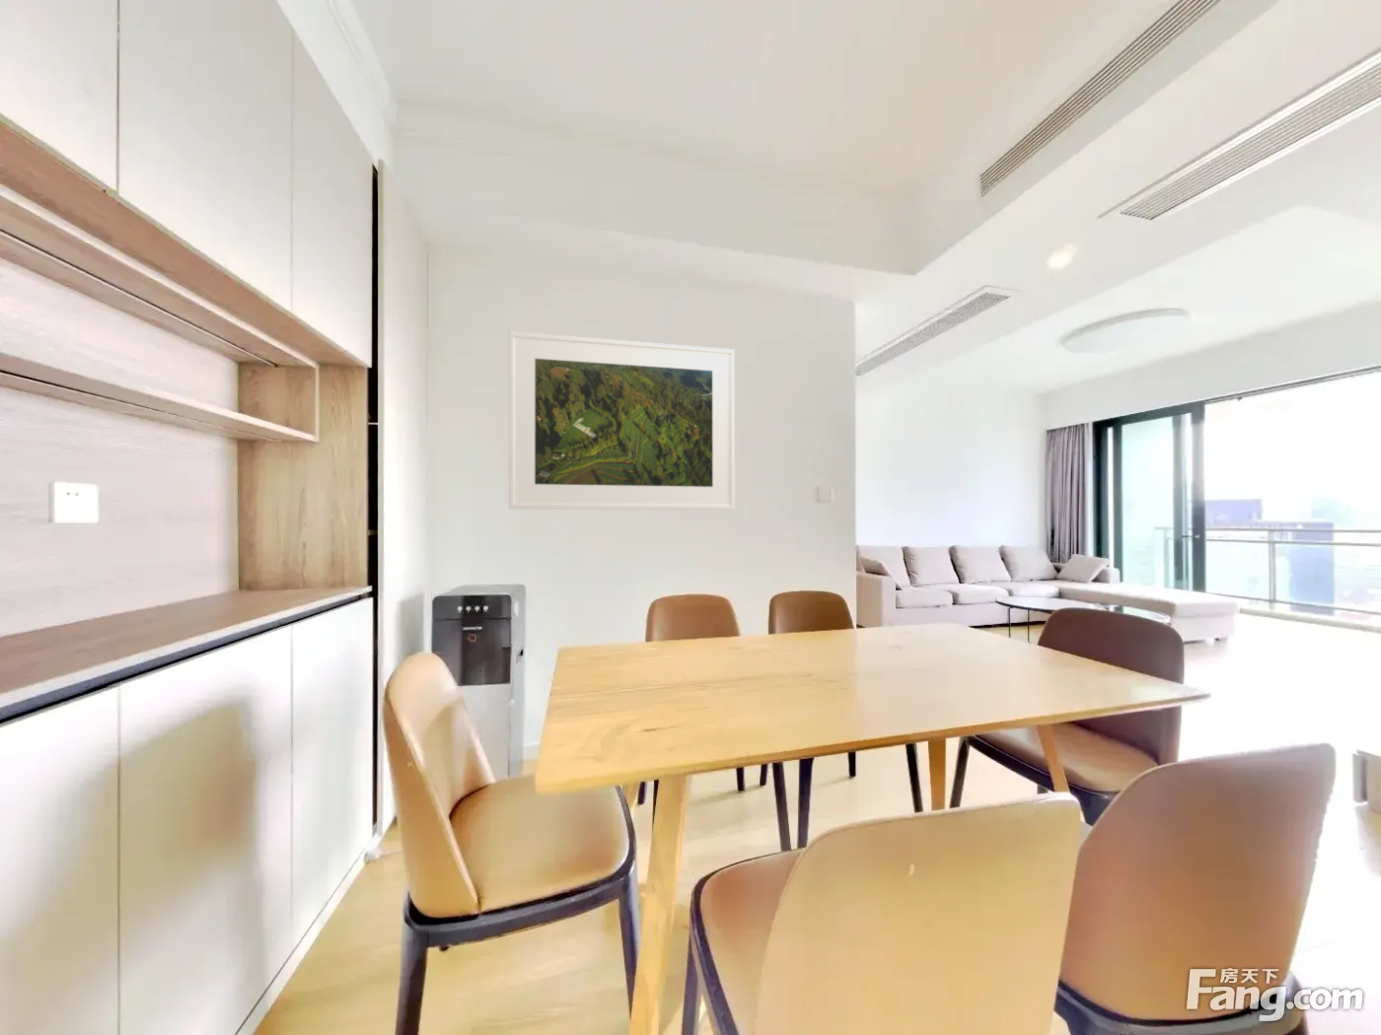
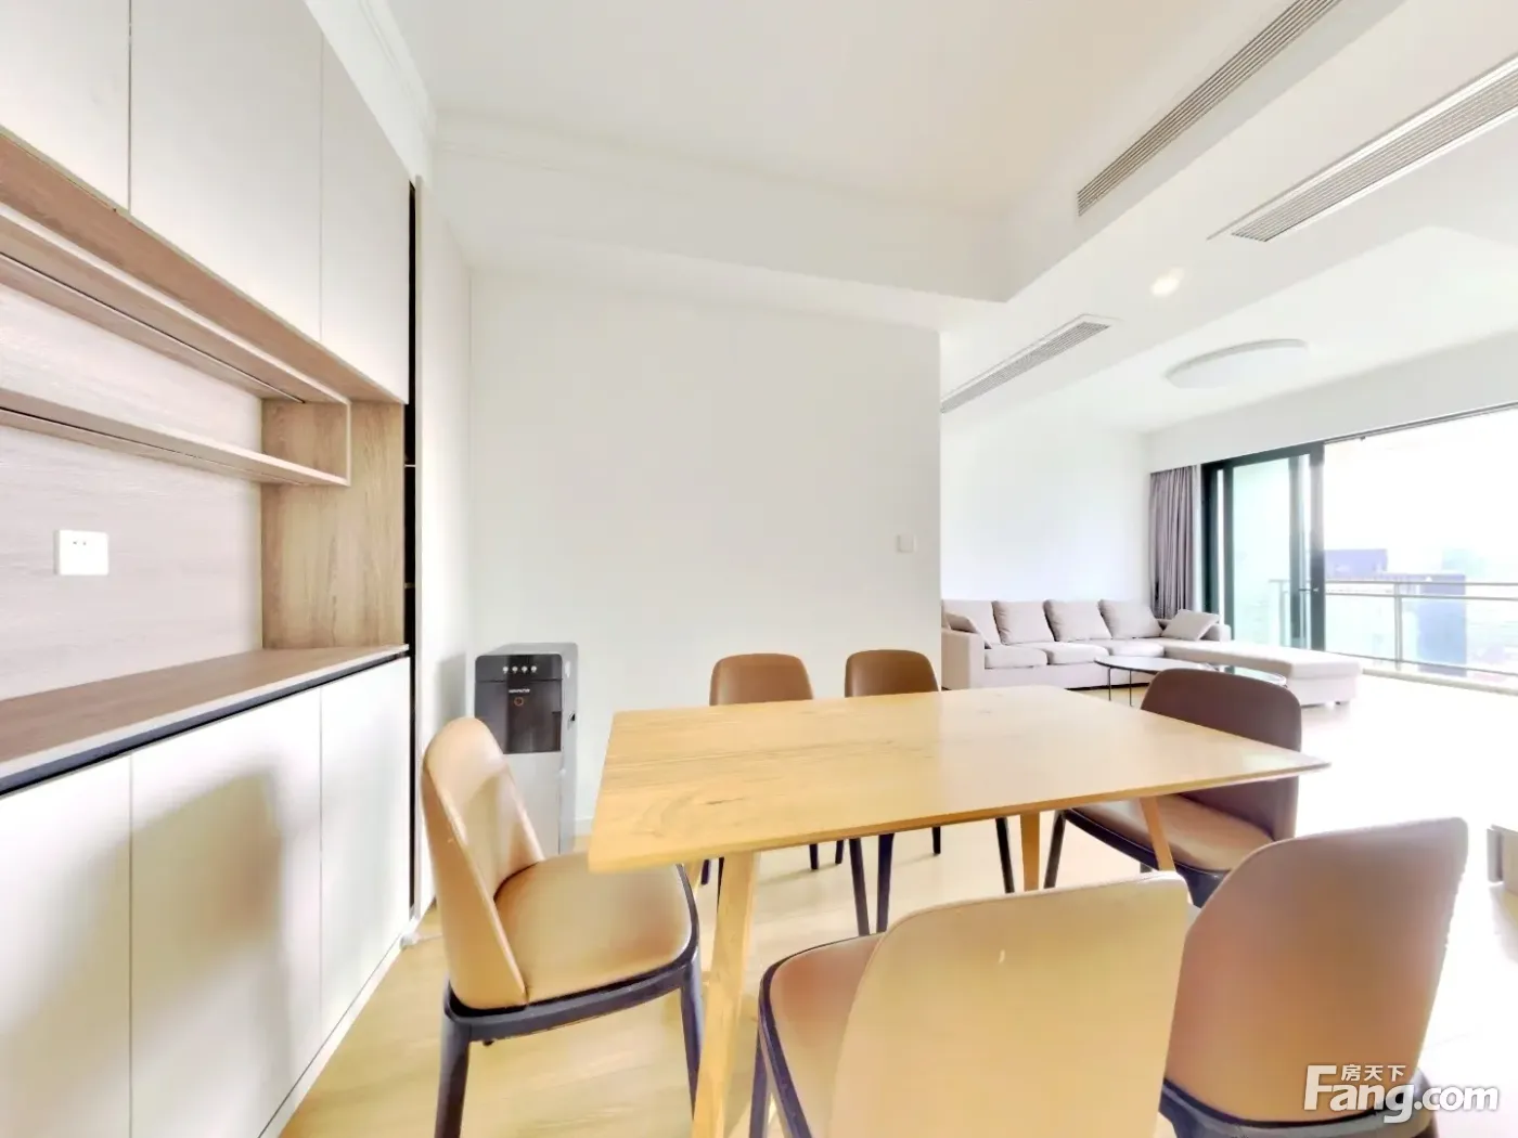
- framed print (626, 425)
